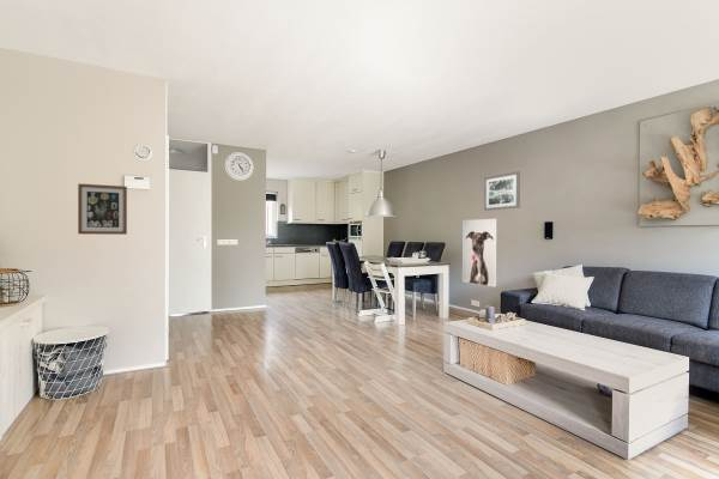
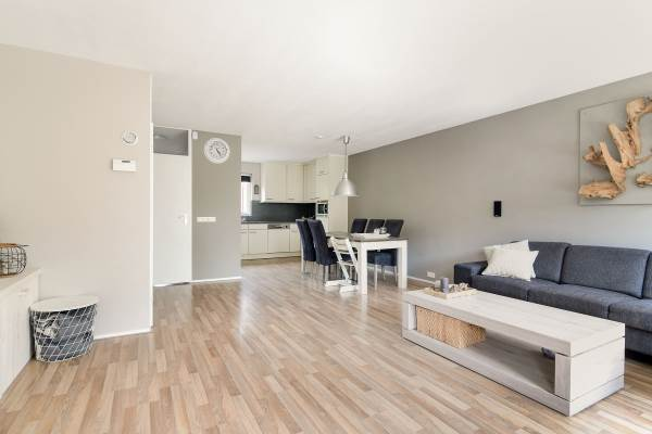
- wall art (501, 192)
- wall art (103, 210)
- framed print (478, 251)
